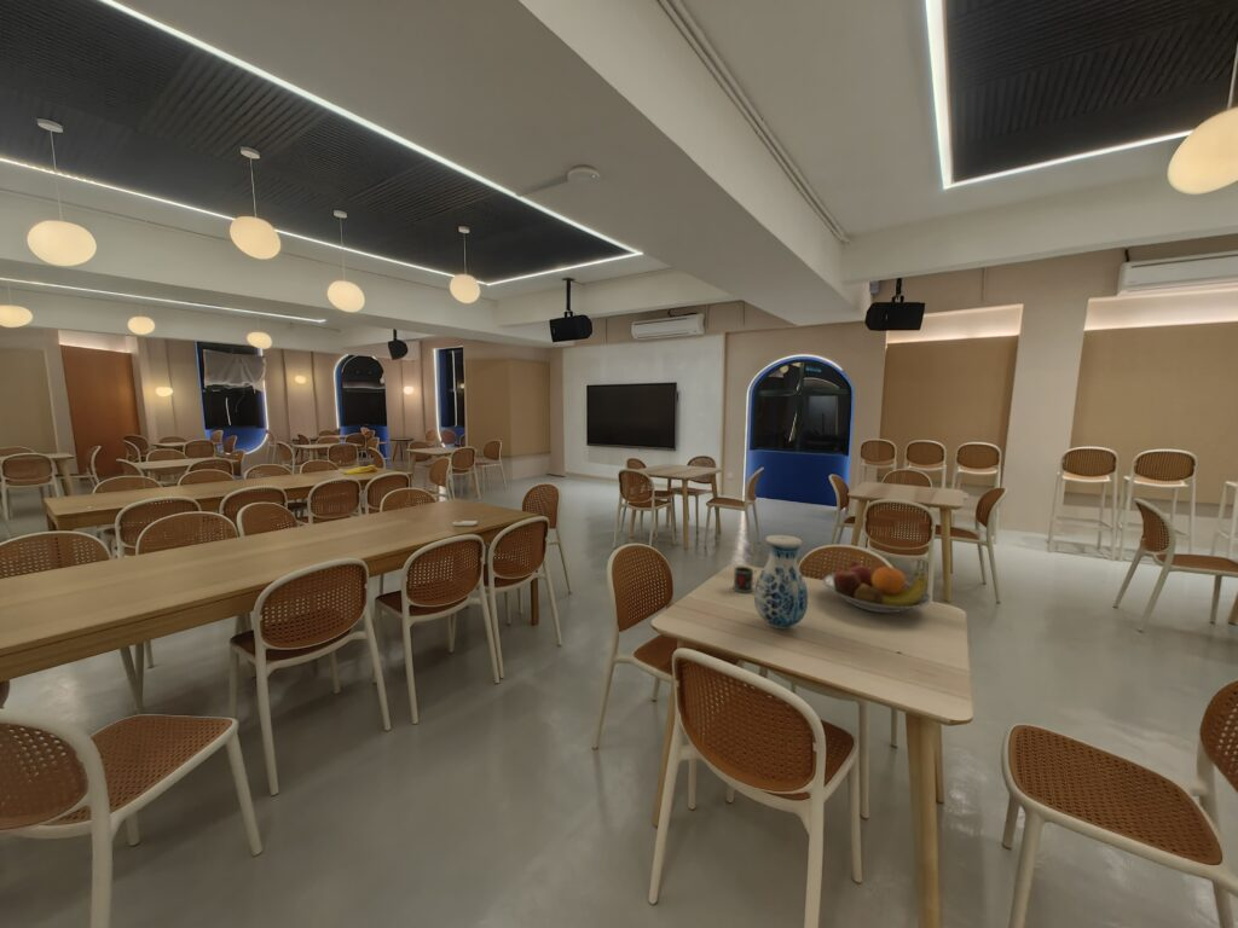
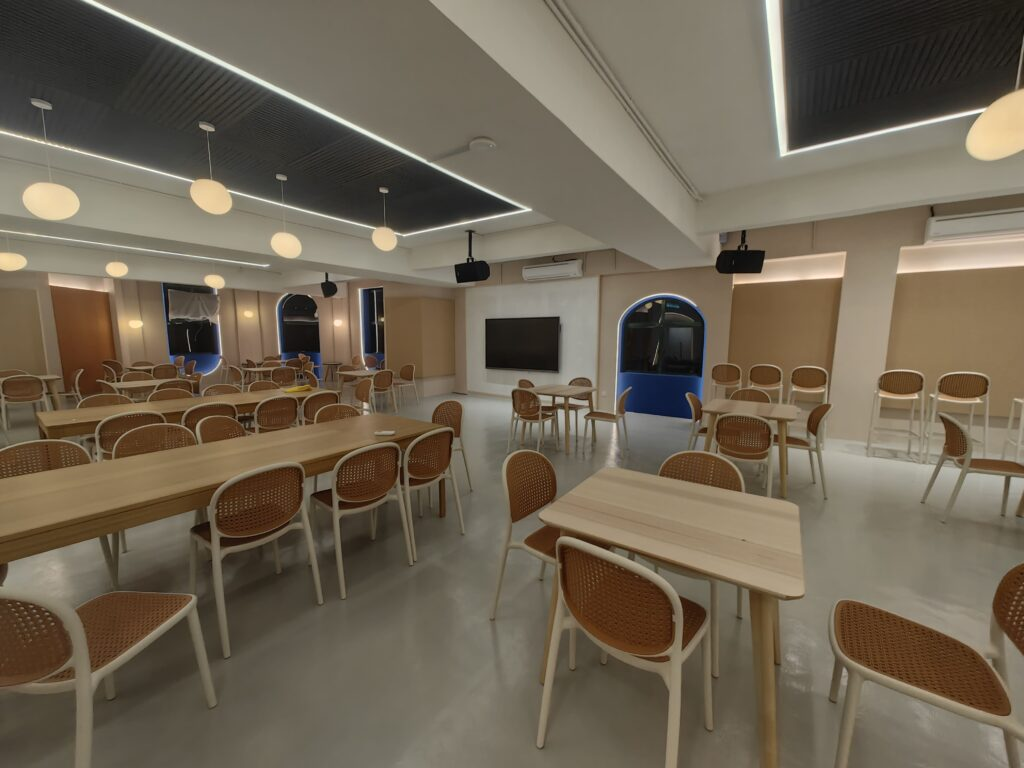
- mug (747, 578)
- vase (781, 582)
- fruit bowl (874, 584)
